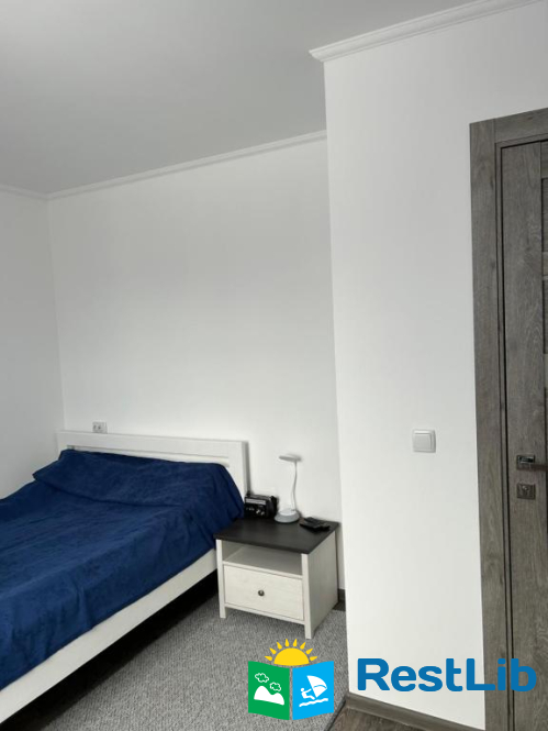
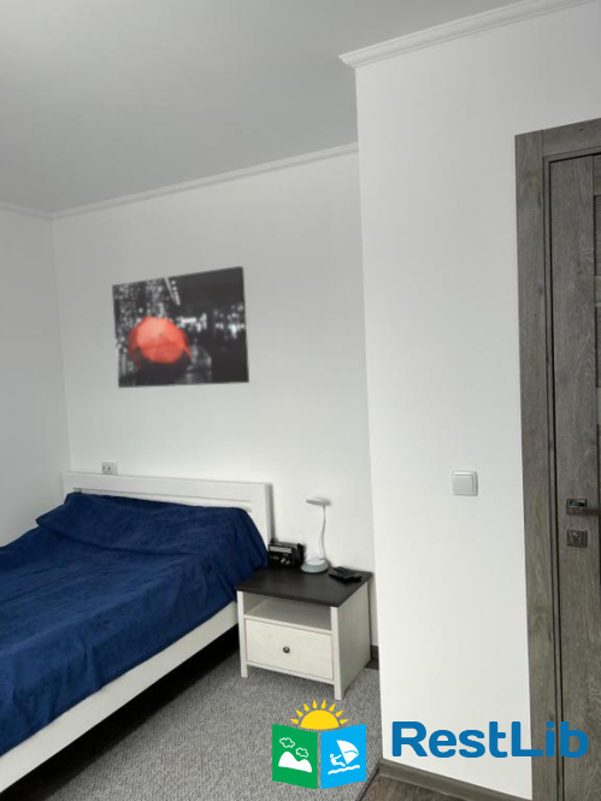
+ wall art (176, 331)
